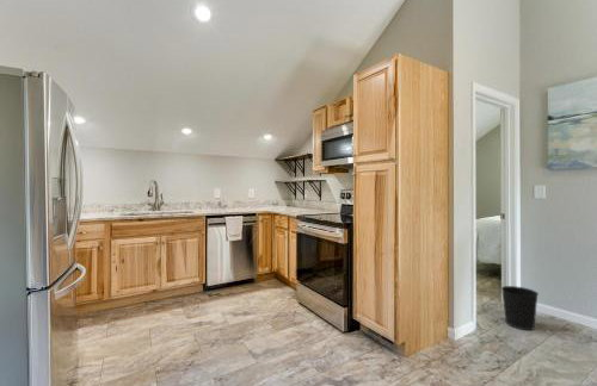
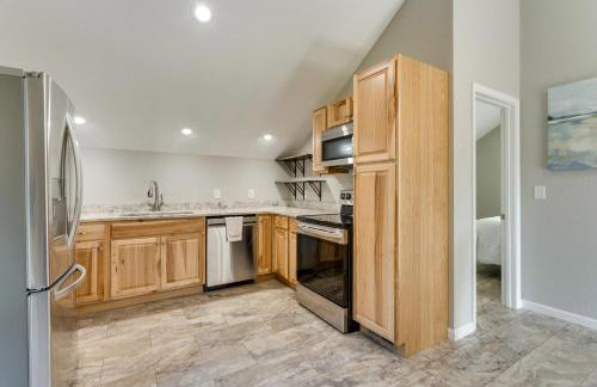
- wastebasket (519, 307)
